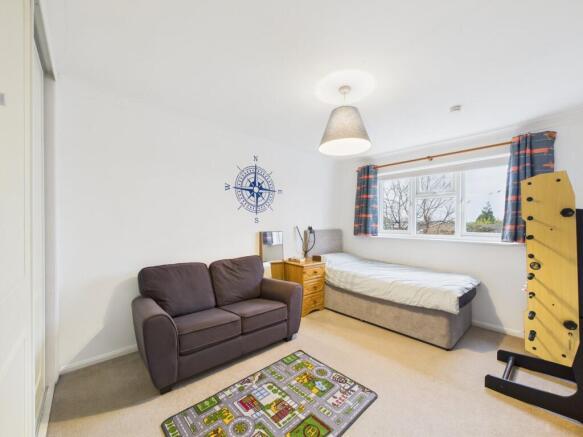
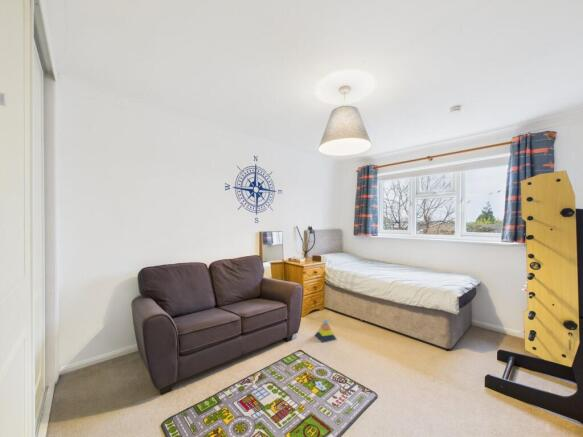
+ stacking toy (325, 328)
